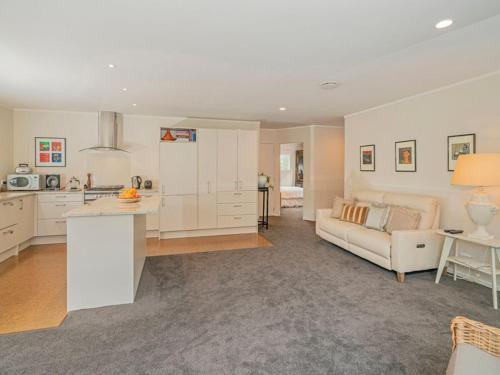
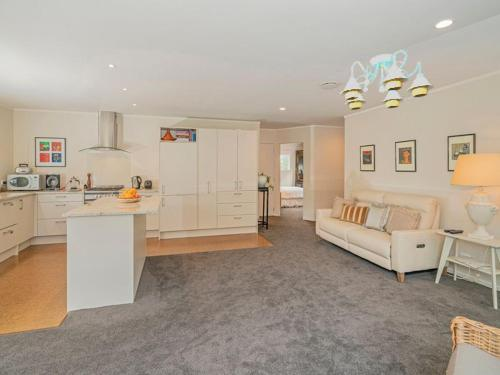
+ chandelier (385, 79)
